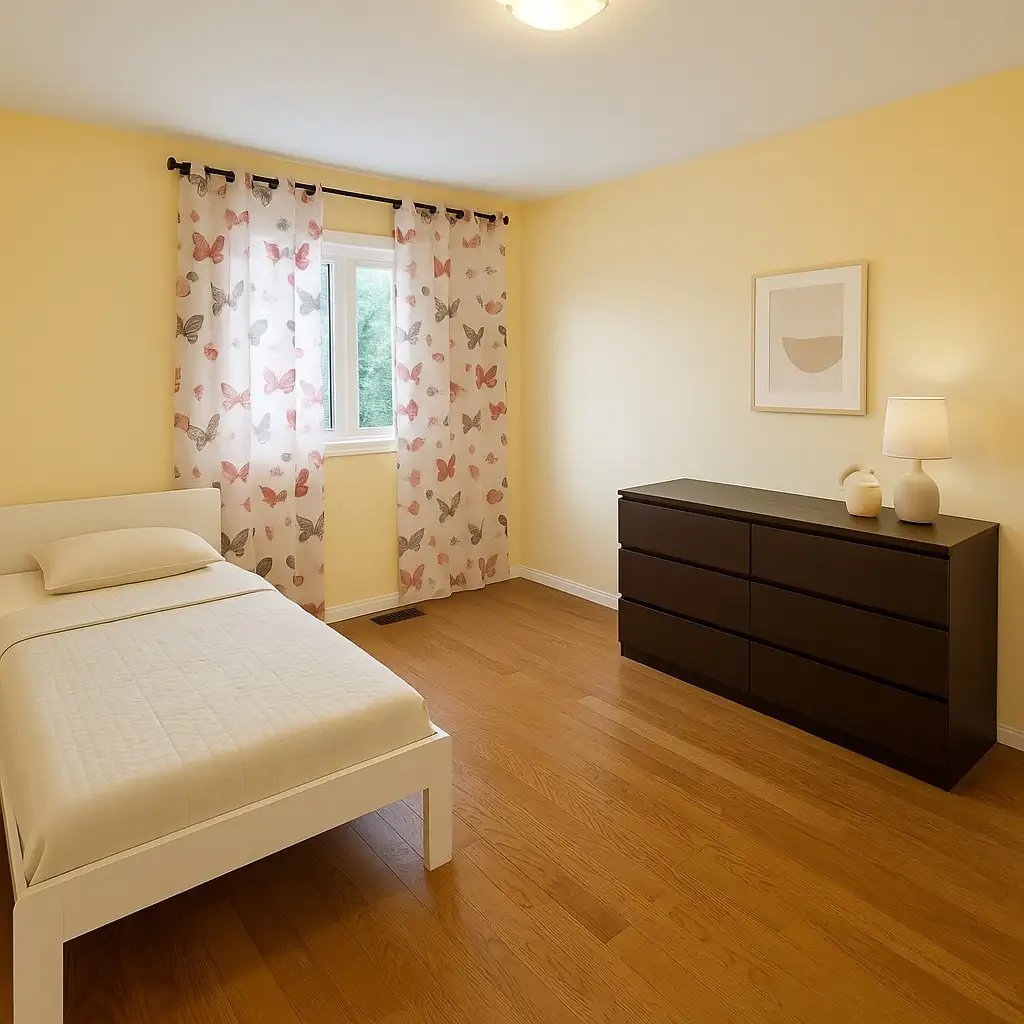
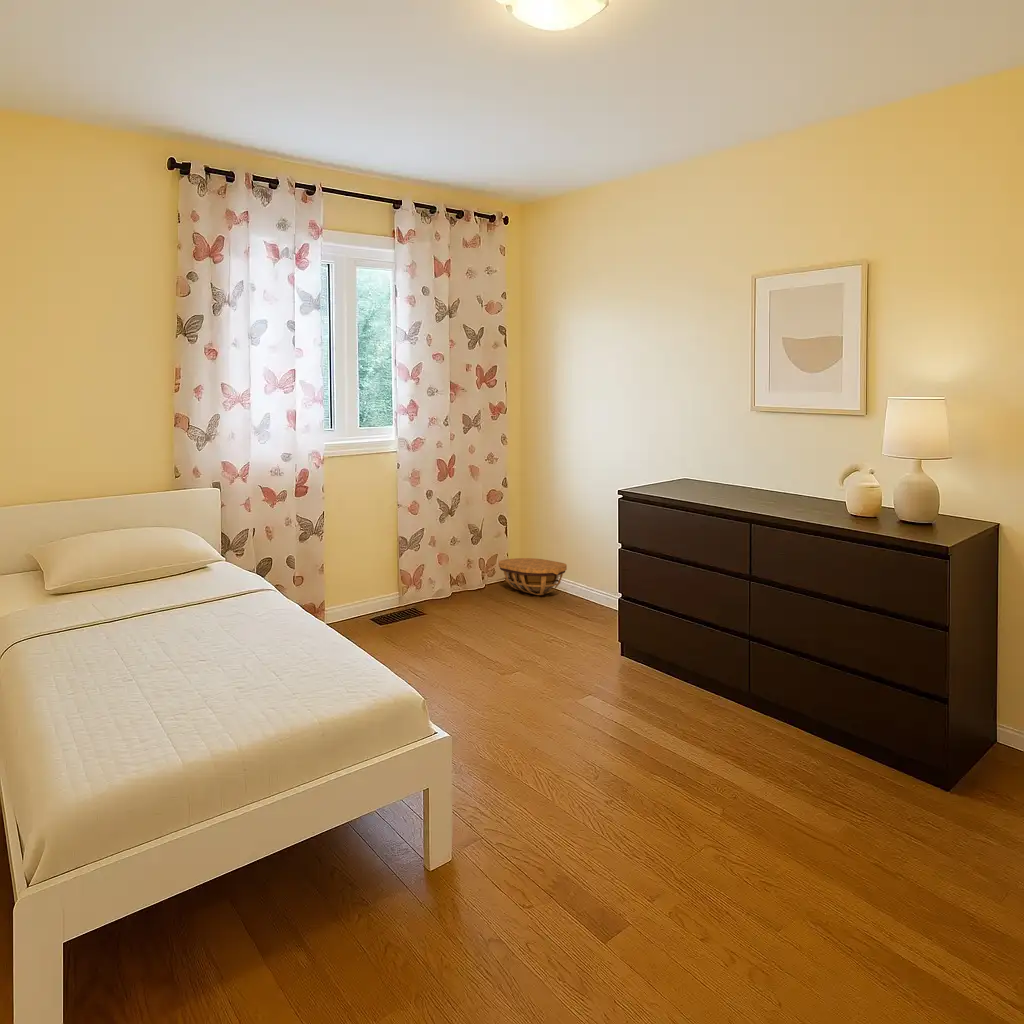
+ basket (532, 577)
